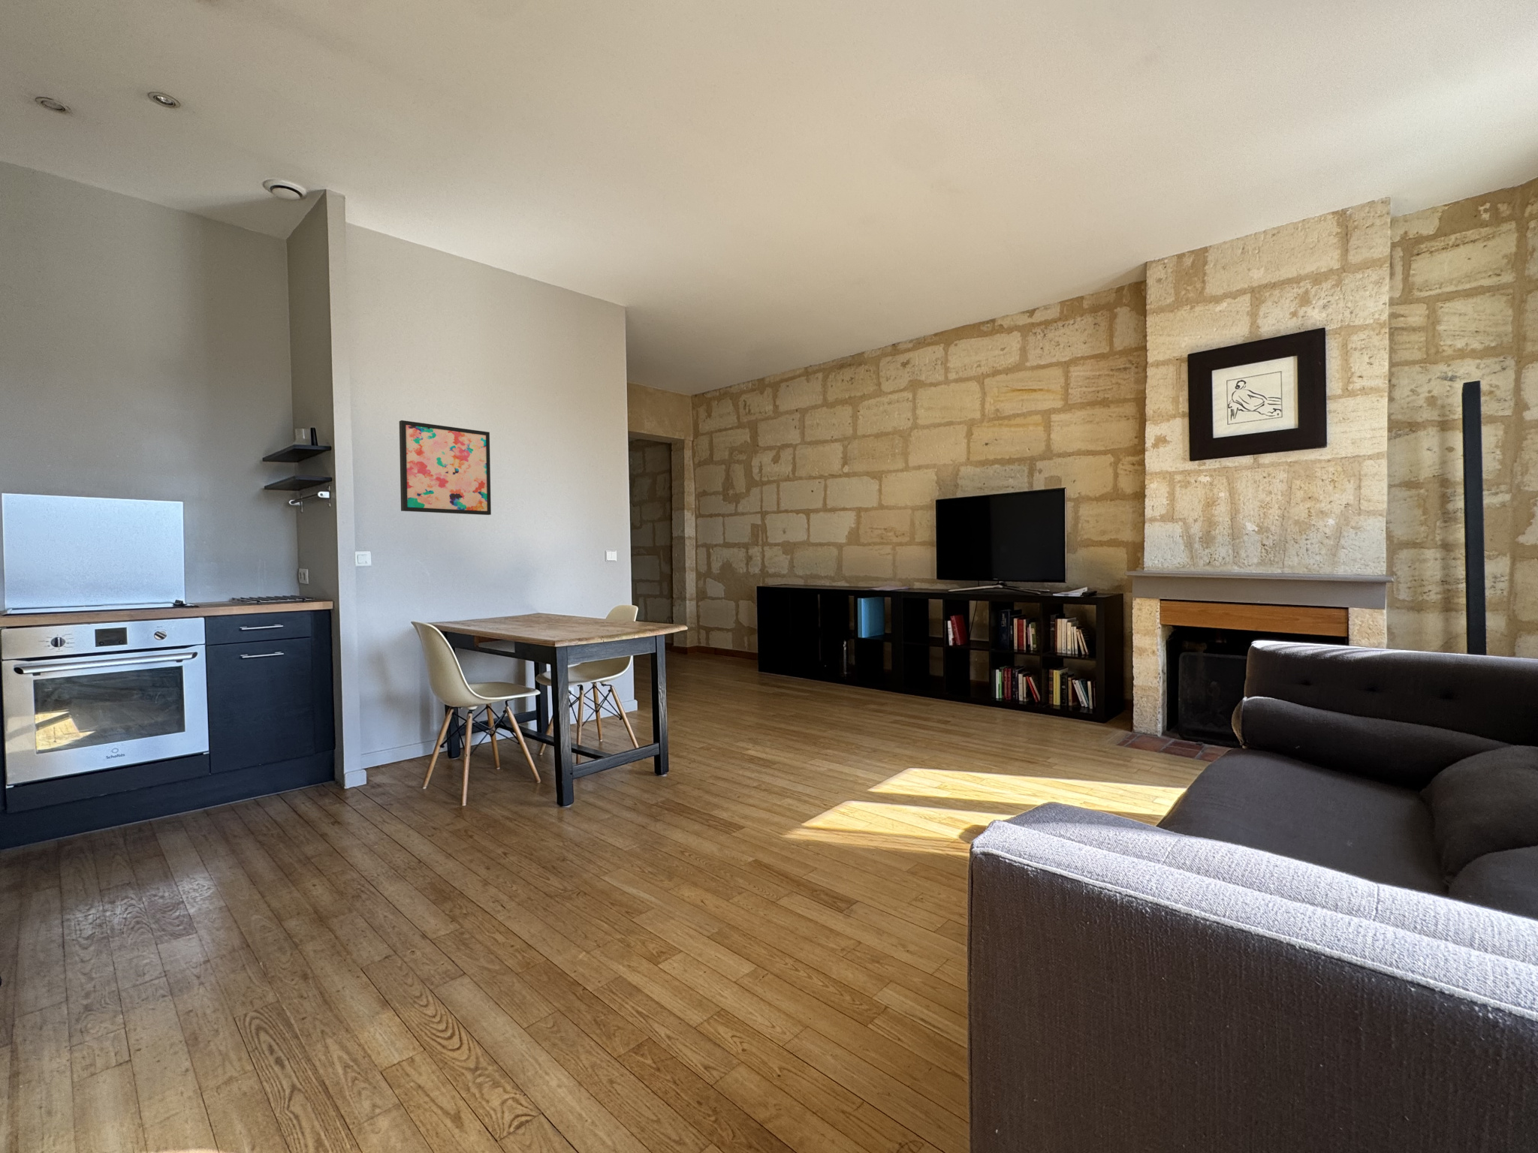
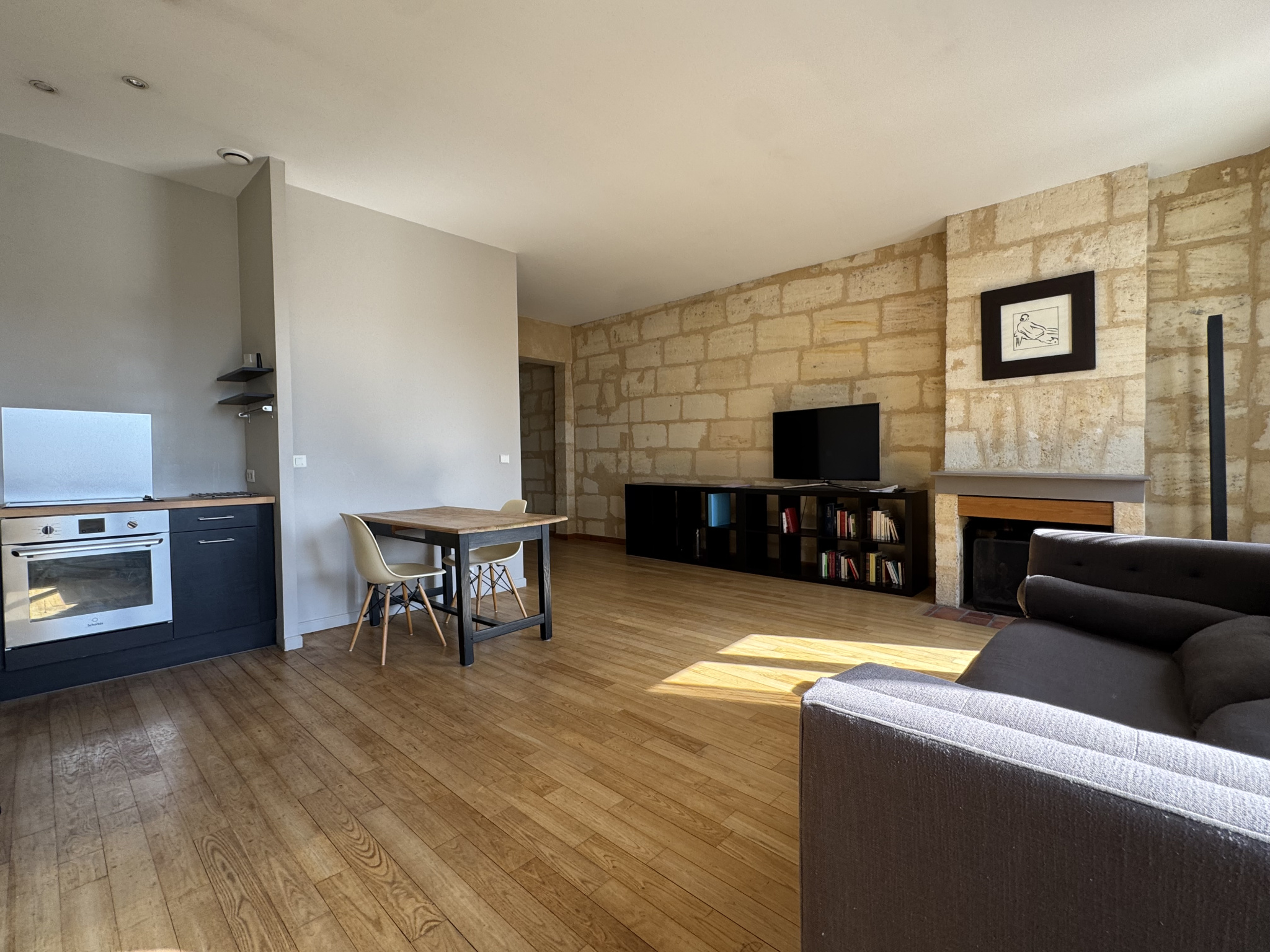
- wall art (447, 470)
